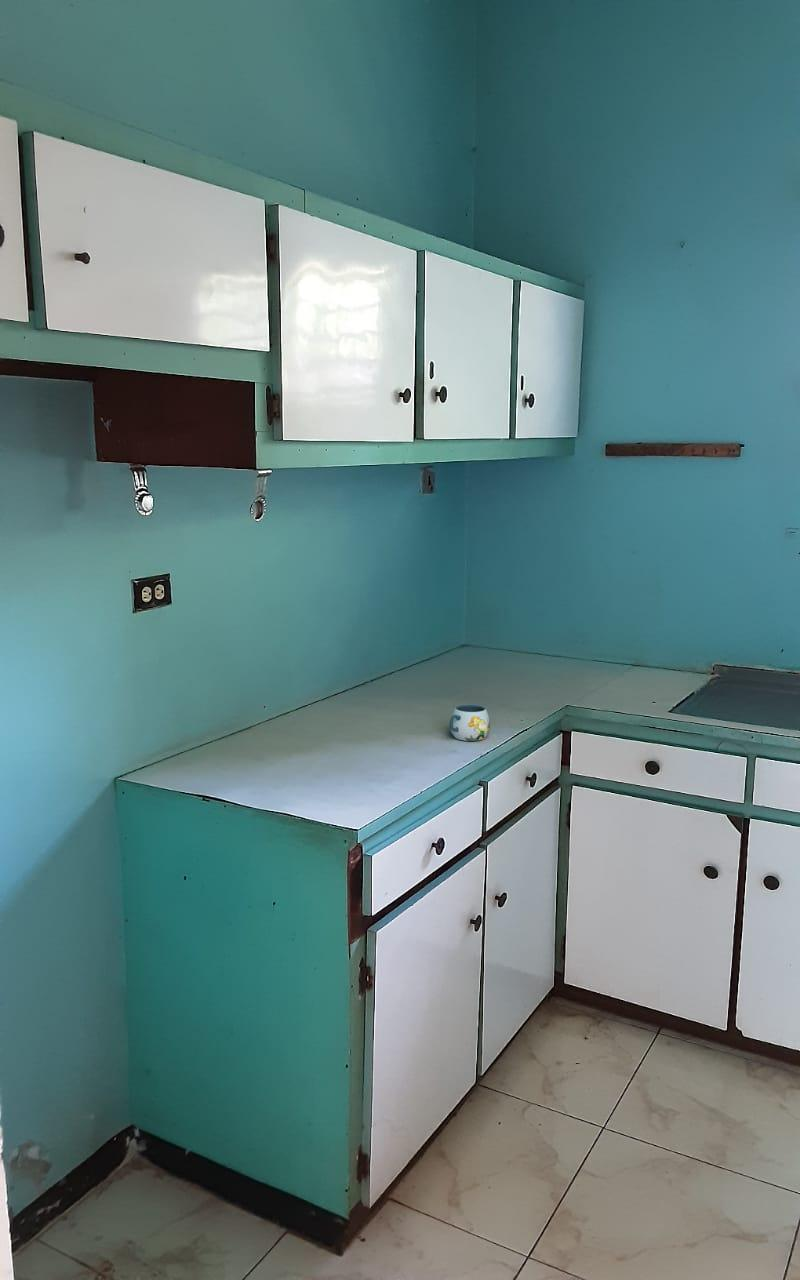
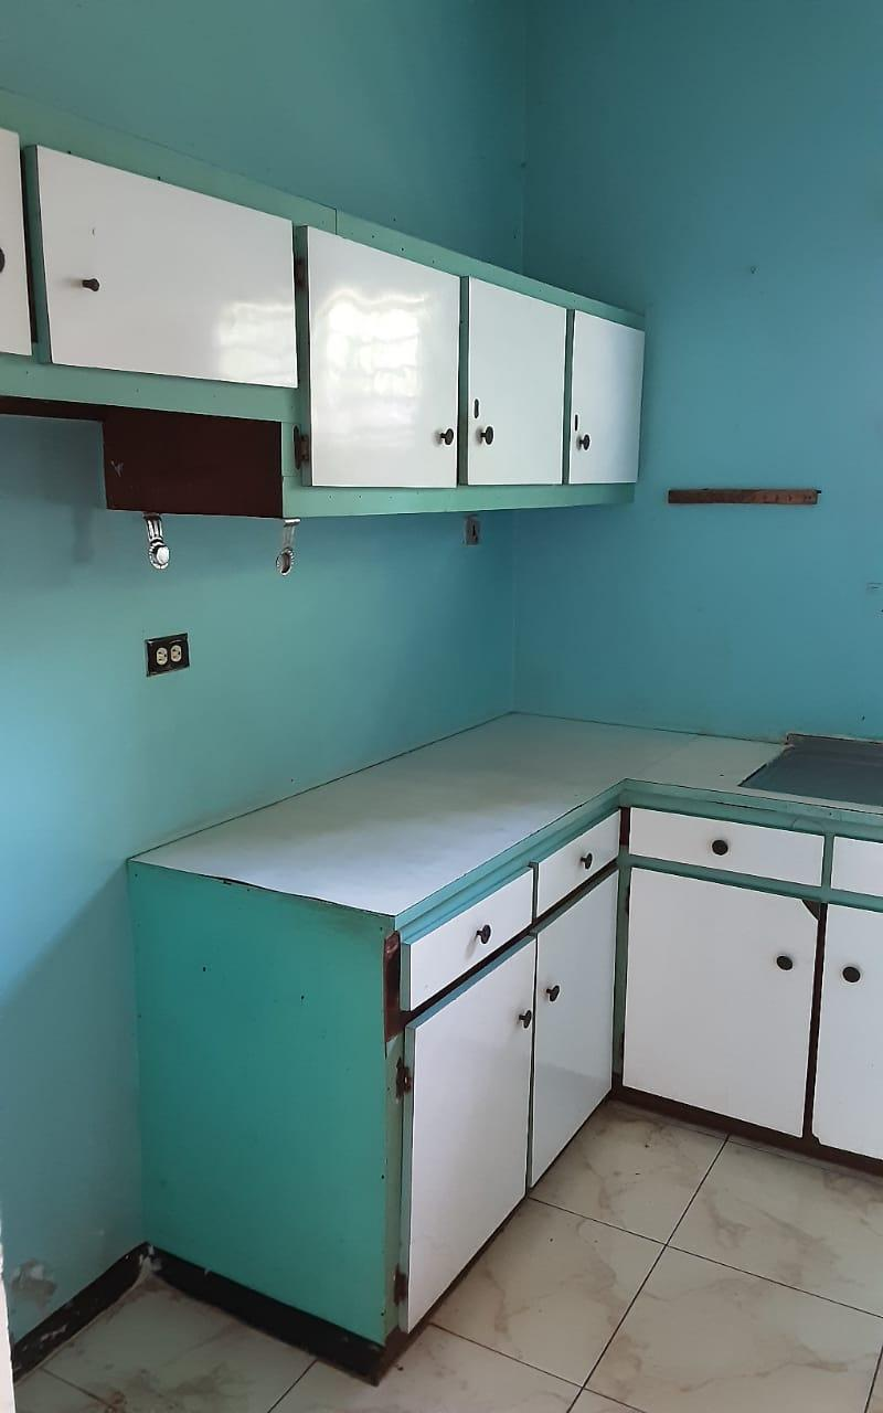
- mug (466, 723)
